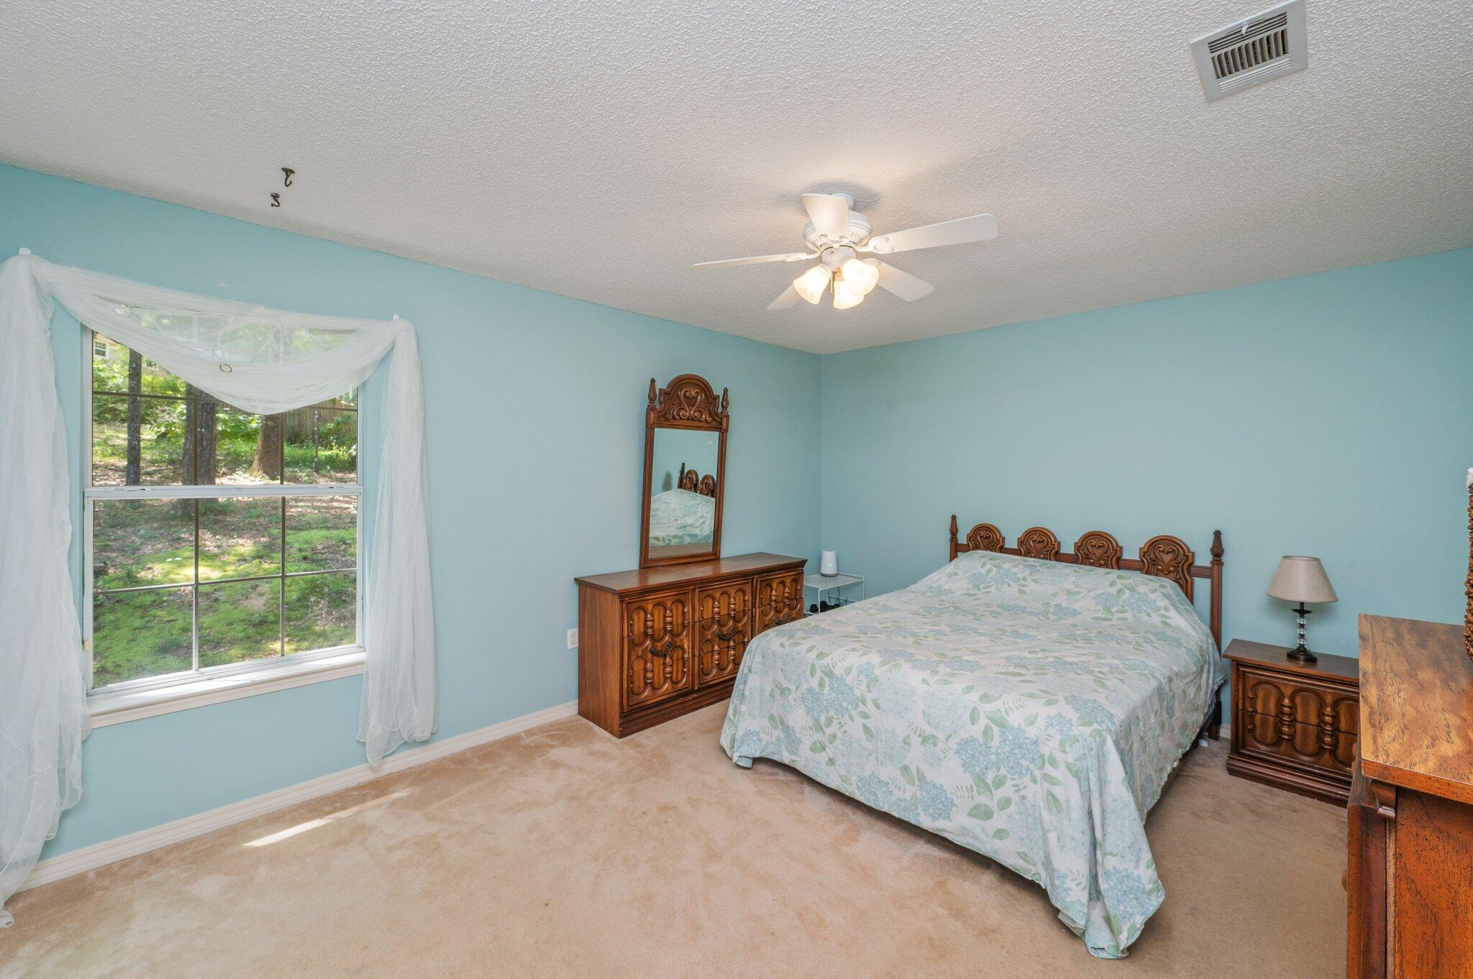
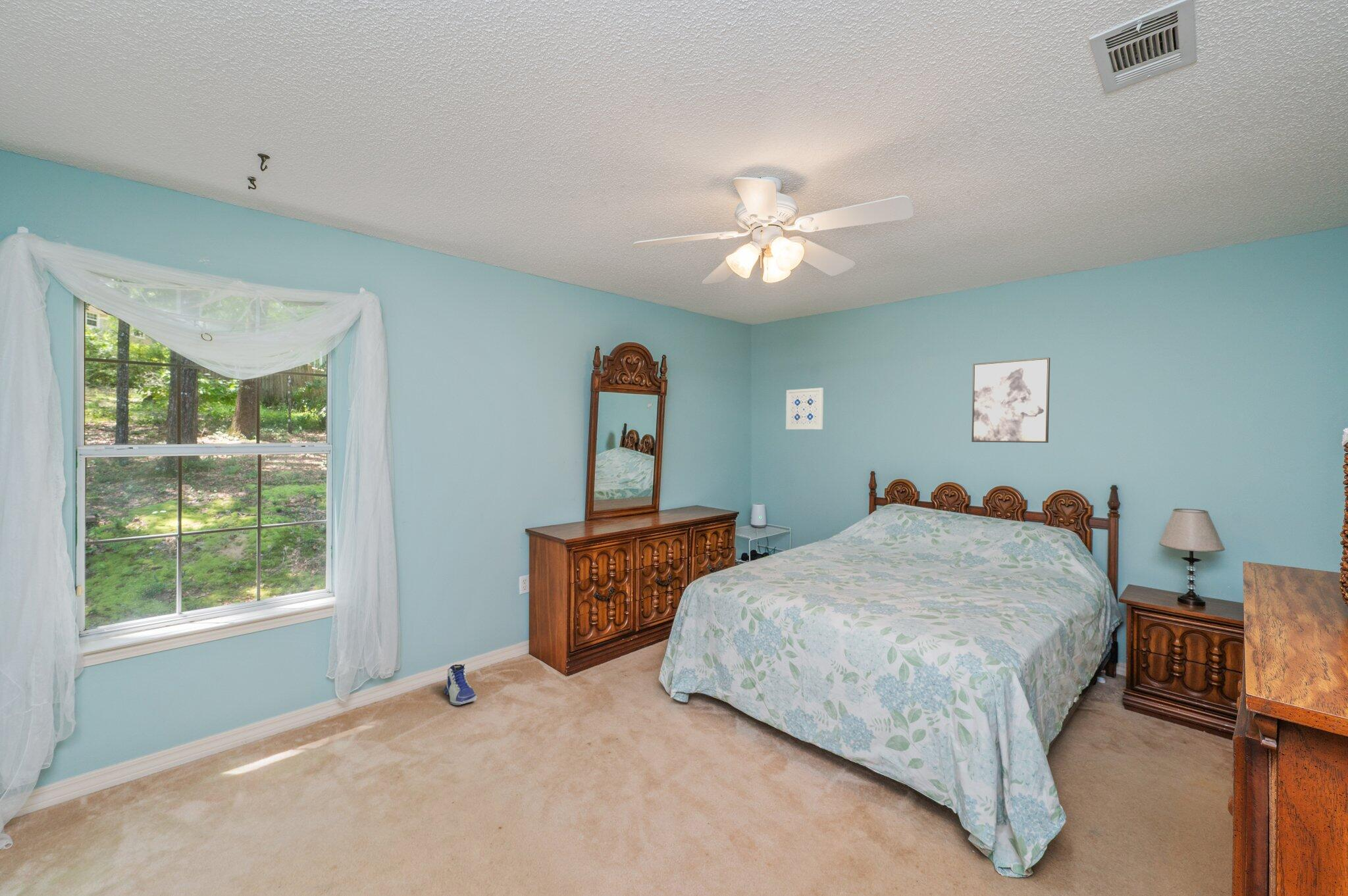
+ wall art (804, 409)
+ wall art (1009, 401)
+ sneaker (457, 682)
